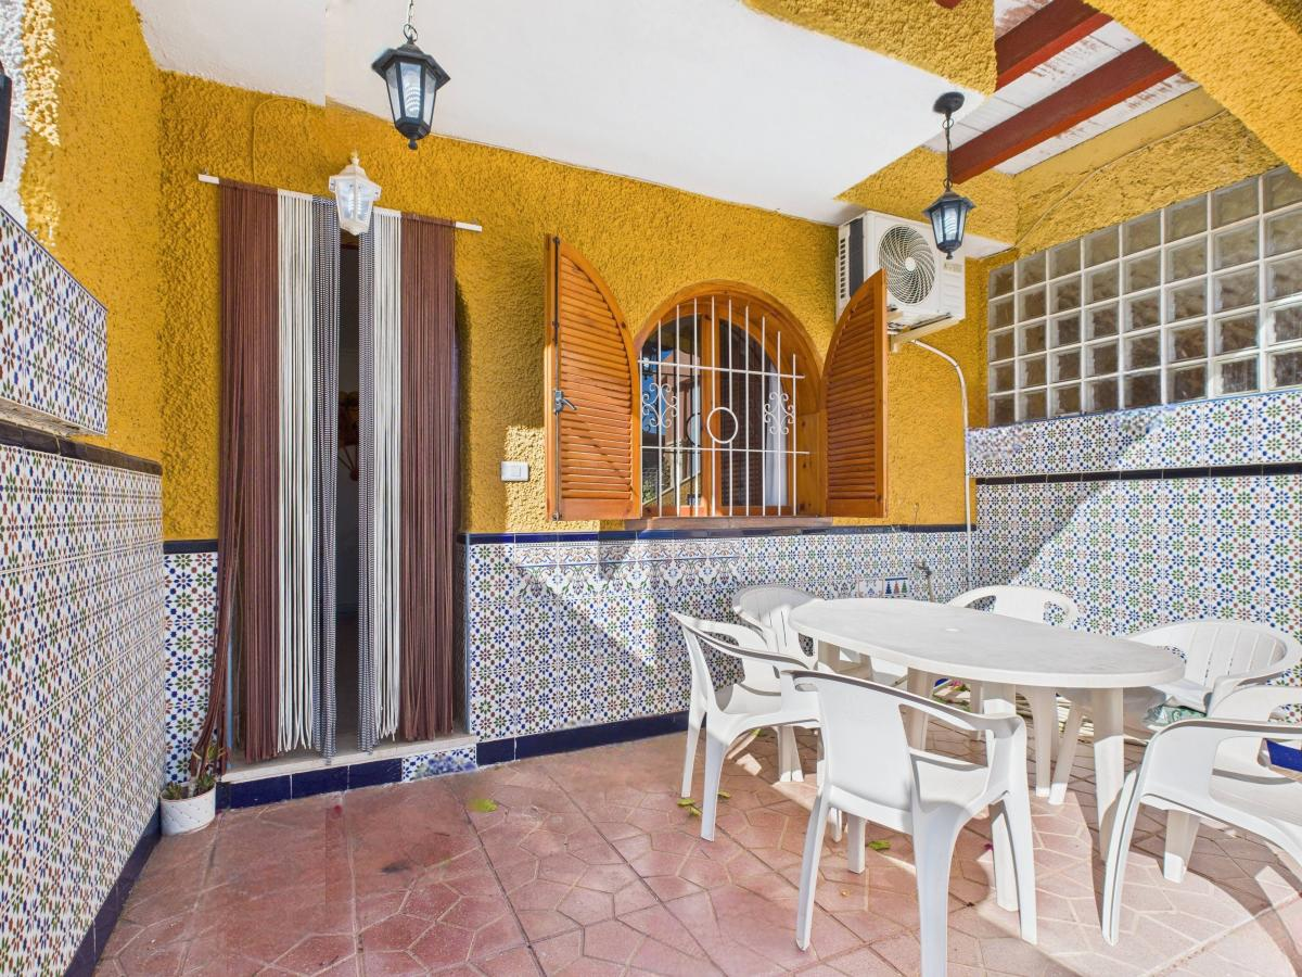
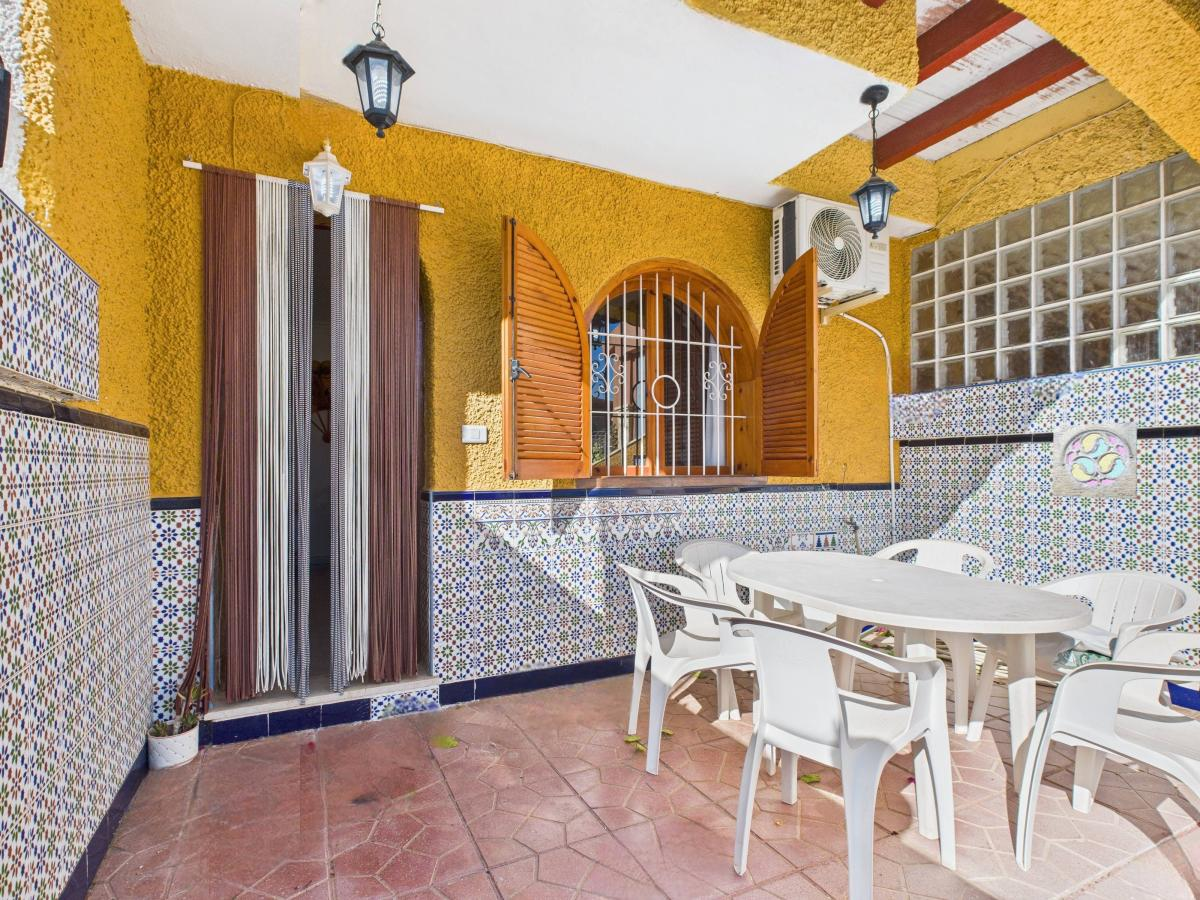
+ wall ornament (1093, 460)
